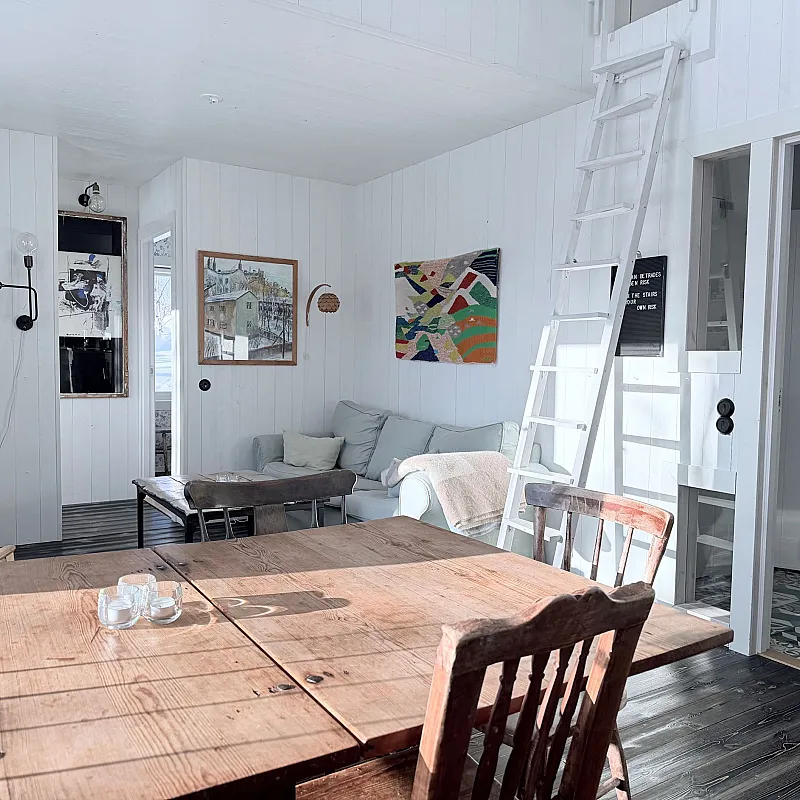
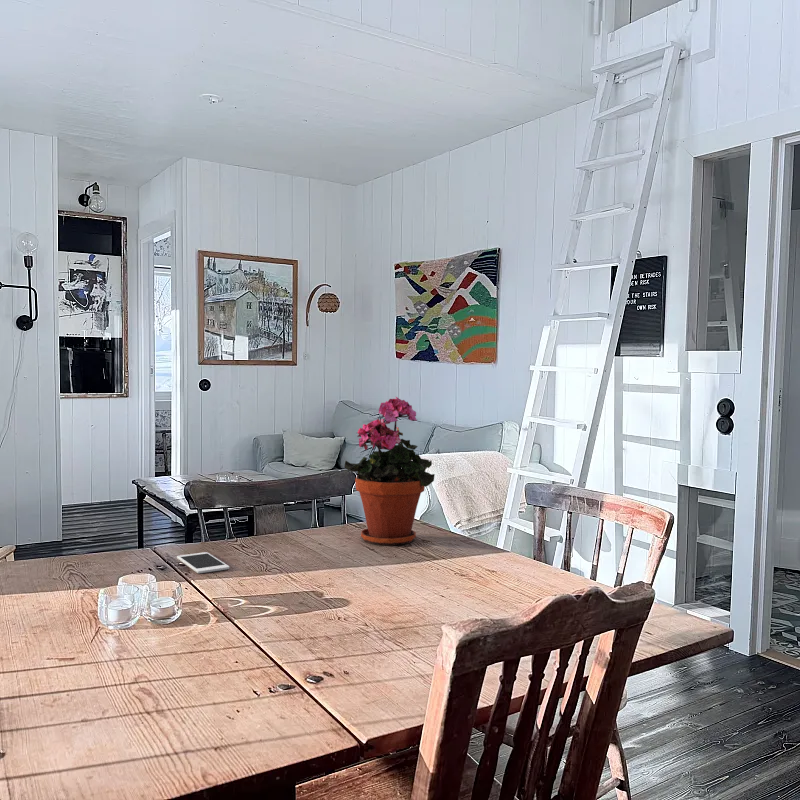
+ potted plant (389, 468)
+ cell phone (202, 562)
